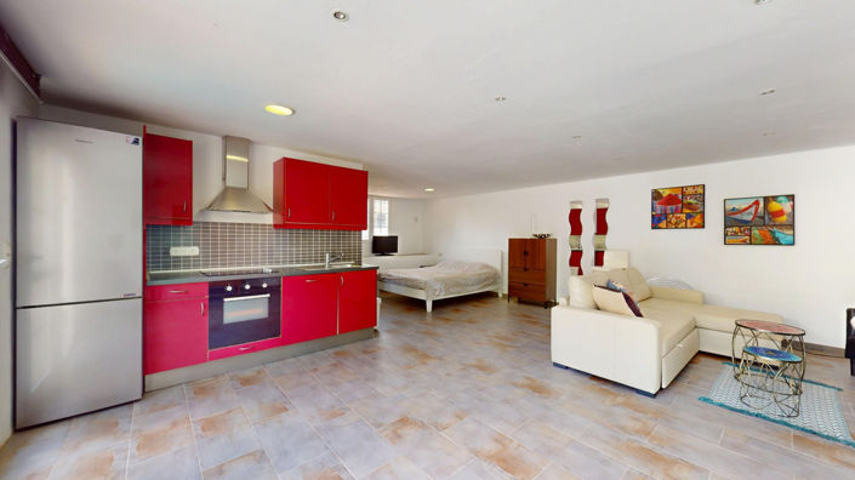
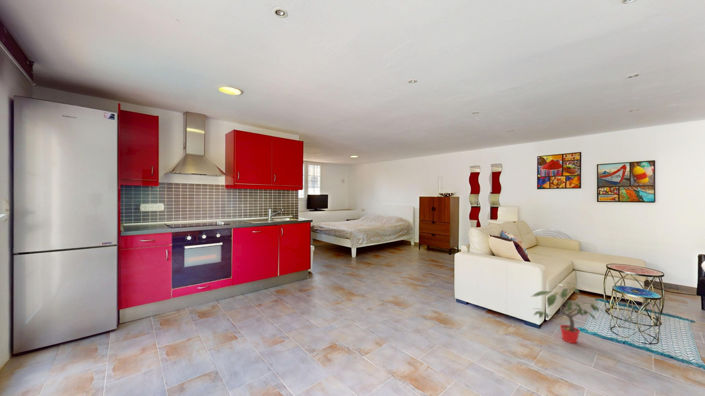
+ potted plant (565, 313)
